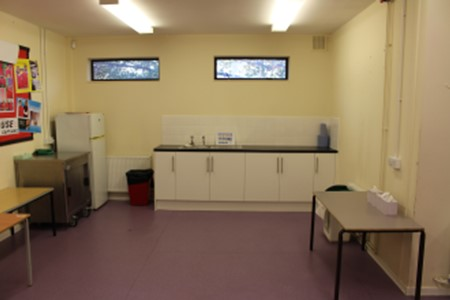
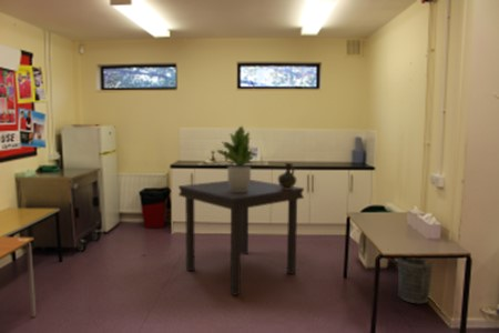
+ dining table (240, 229)
+ ceramic jug (286, 175)
+ potted plant (238, 158)
+ wastebasket (414, 278)
